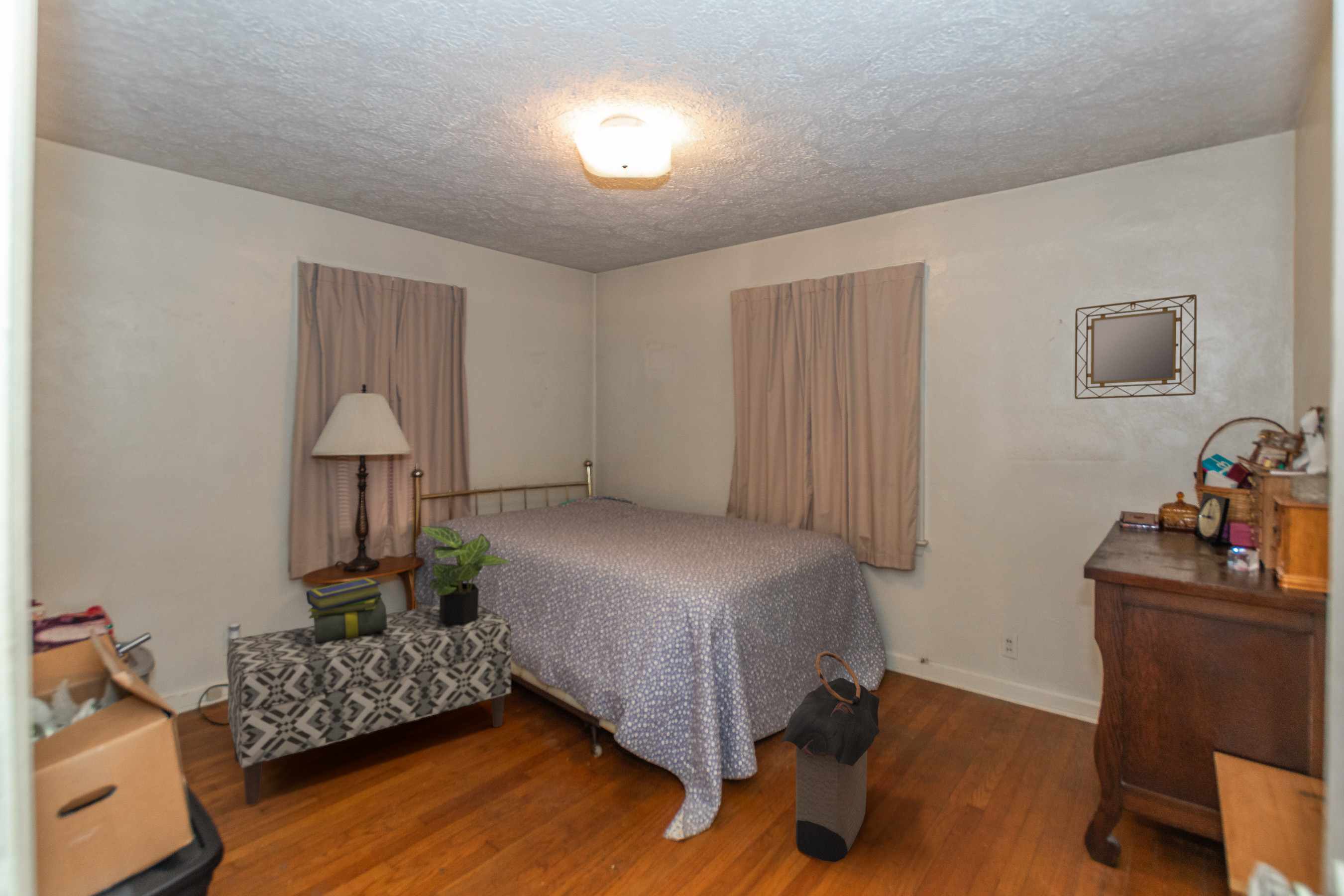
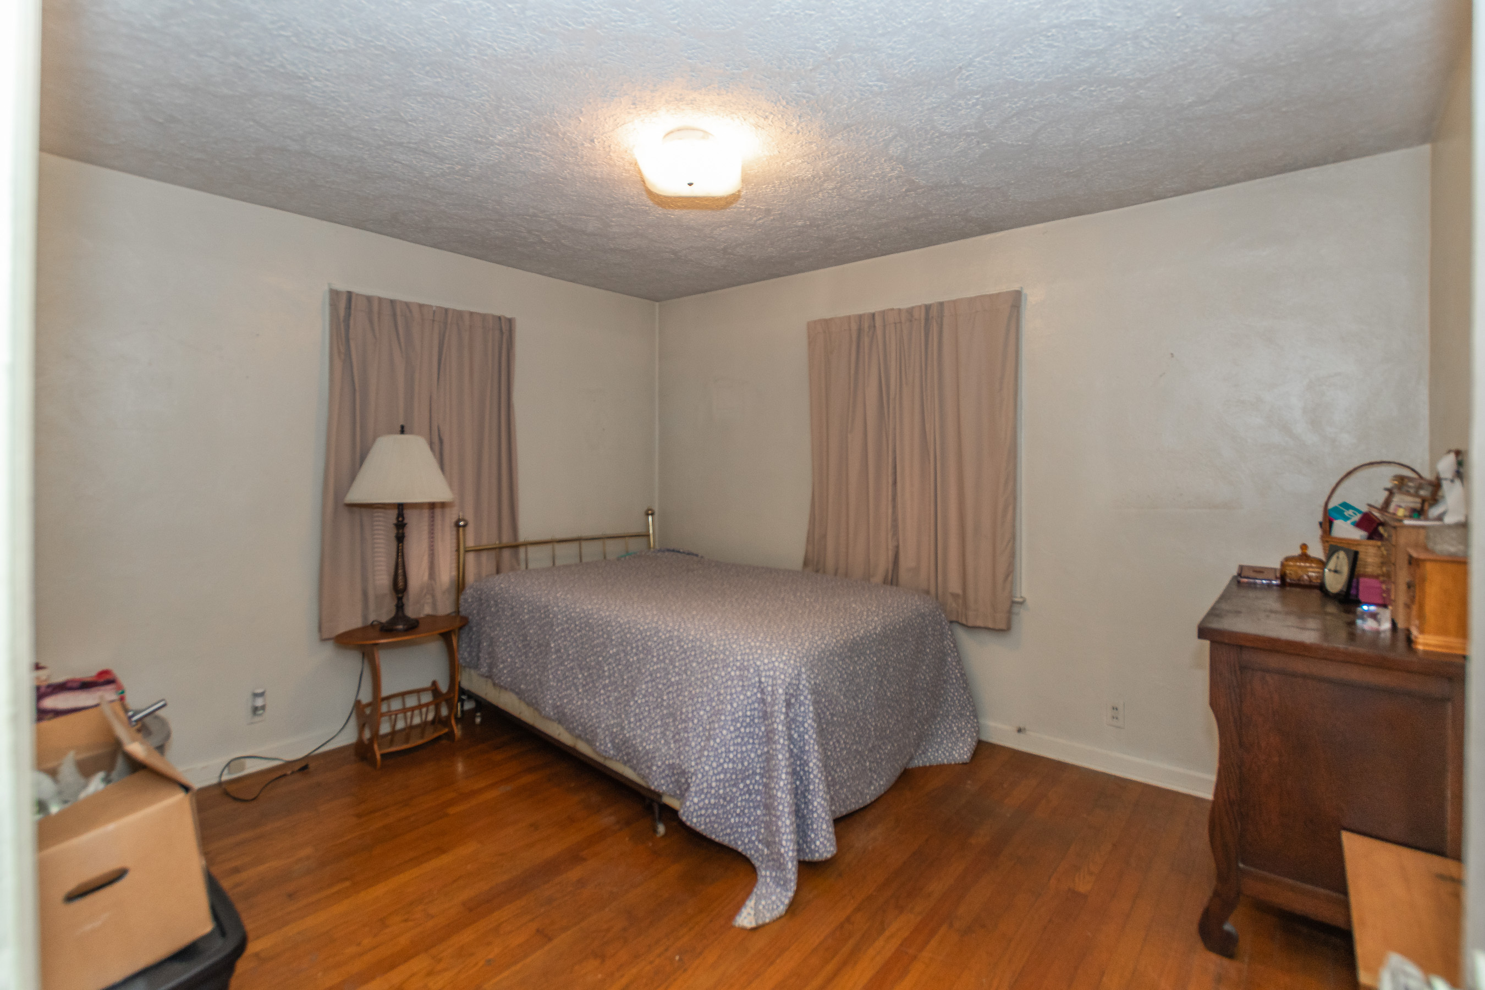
- stack of books (347, 608)
- laundry hamper (836, 745)
- bench (377, 685)
- potted plant (458, 574)
- home mirror (1132, 348)
